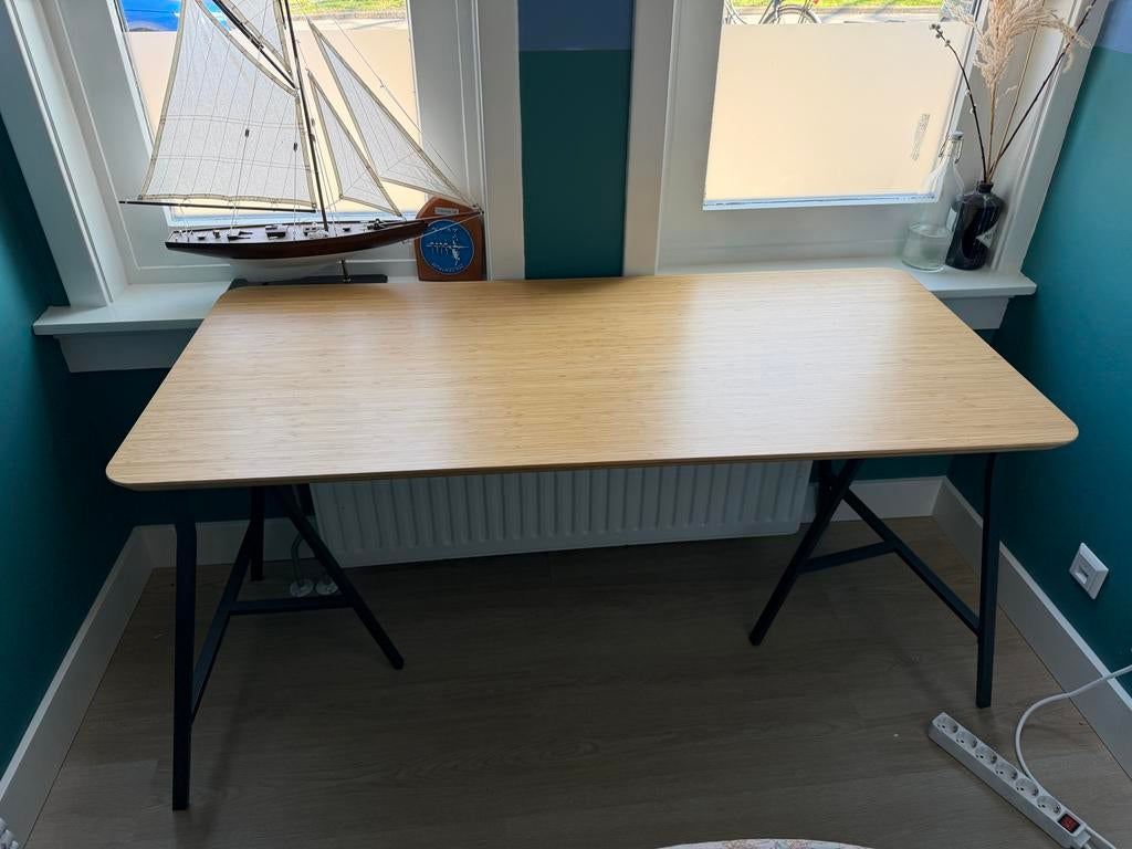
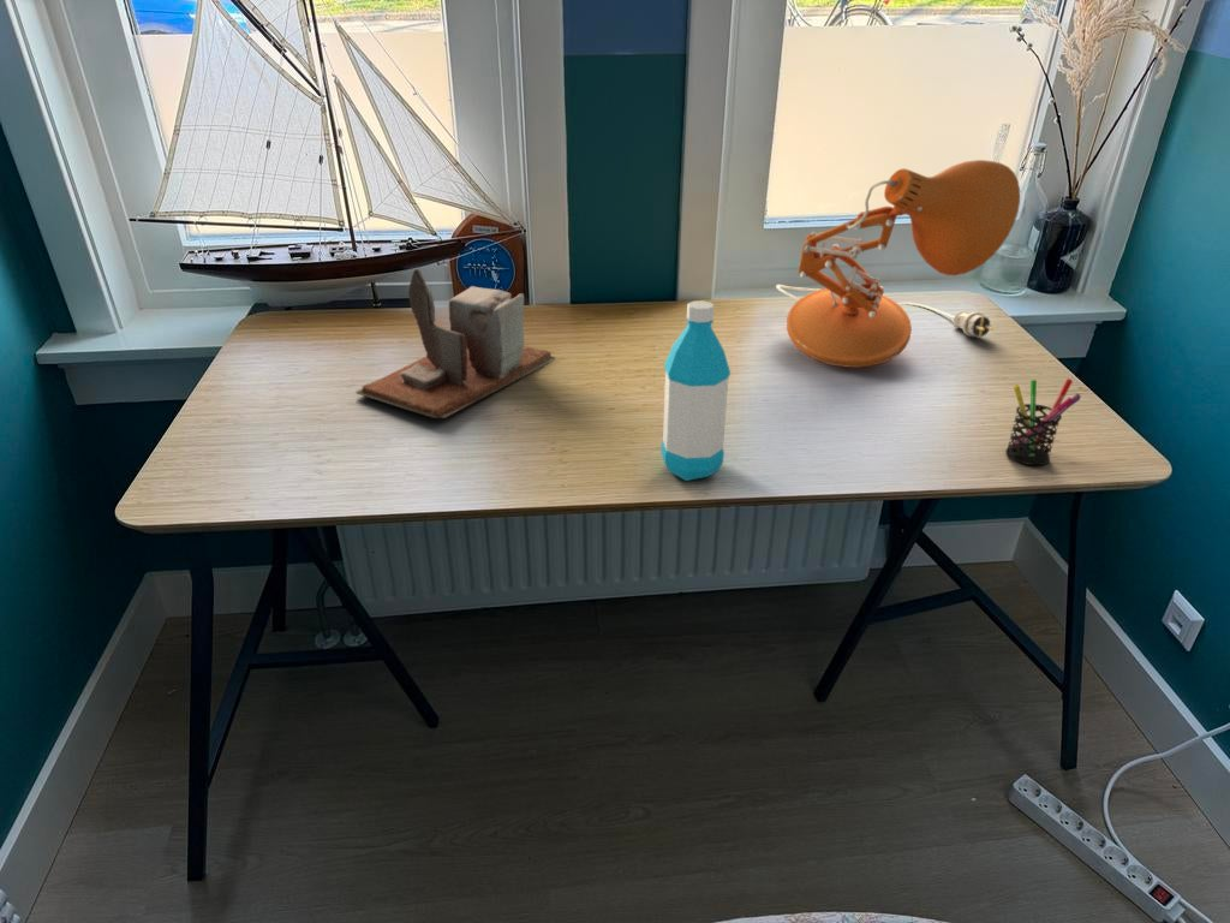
+ desk lamp (886, 244)
+ desk organizer (454, 321)
+ water bottle (695, 391)
+ pen holder (1038, 416)
